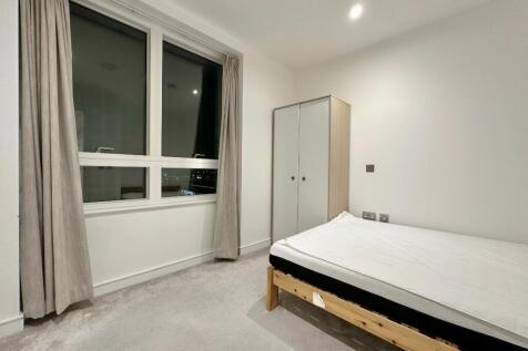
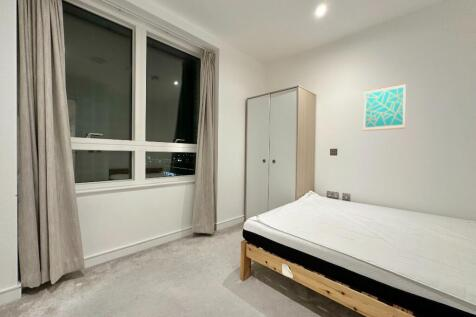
+ wall art (383, 108)
